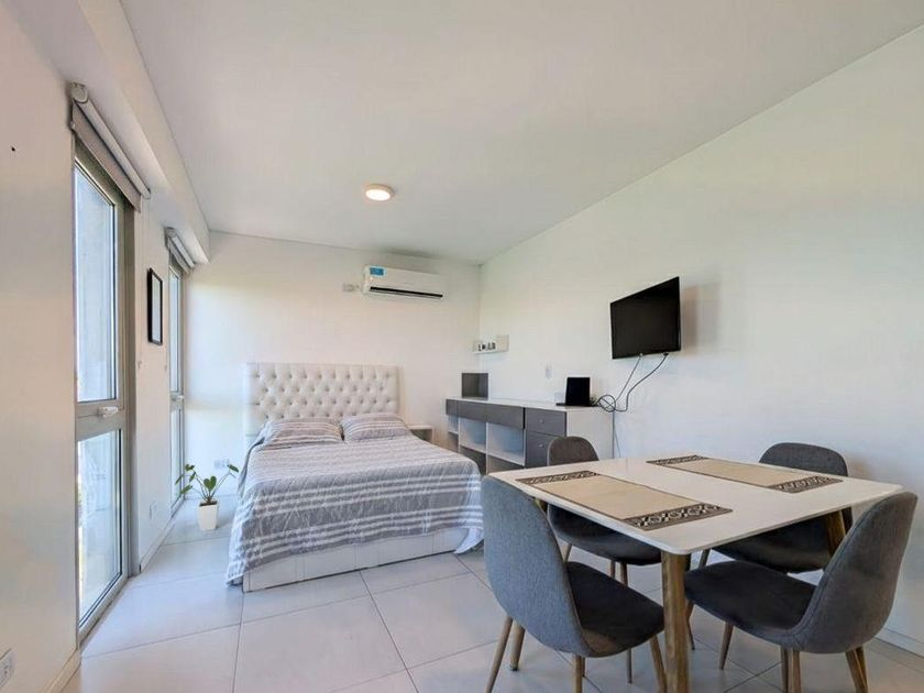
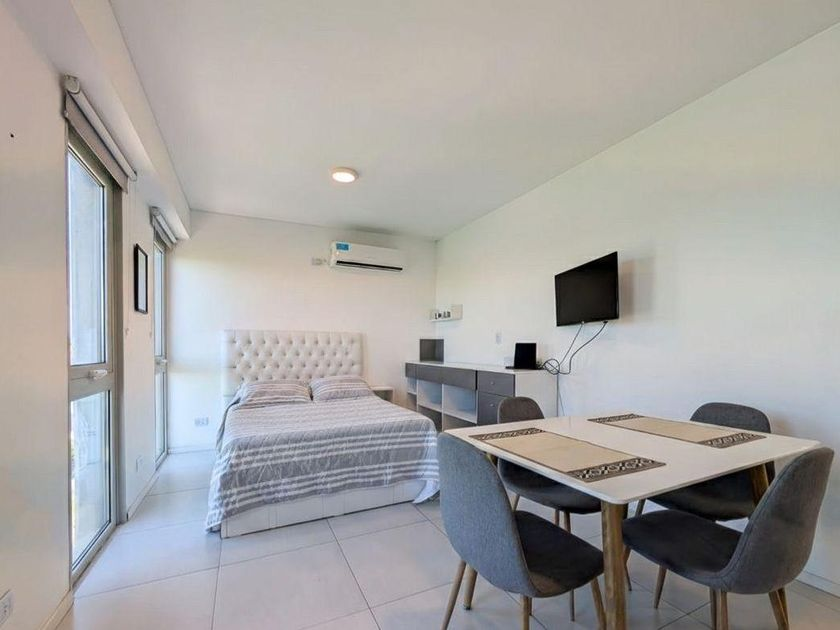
- house plant (209, 495)
